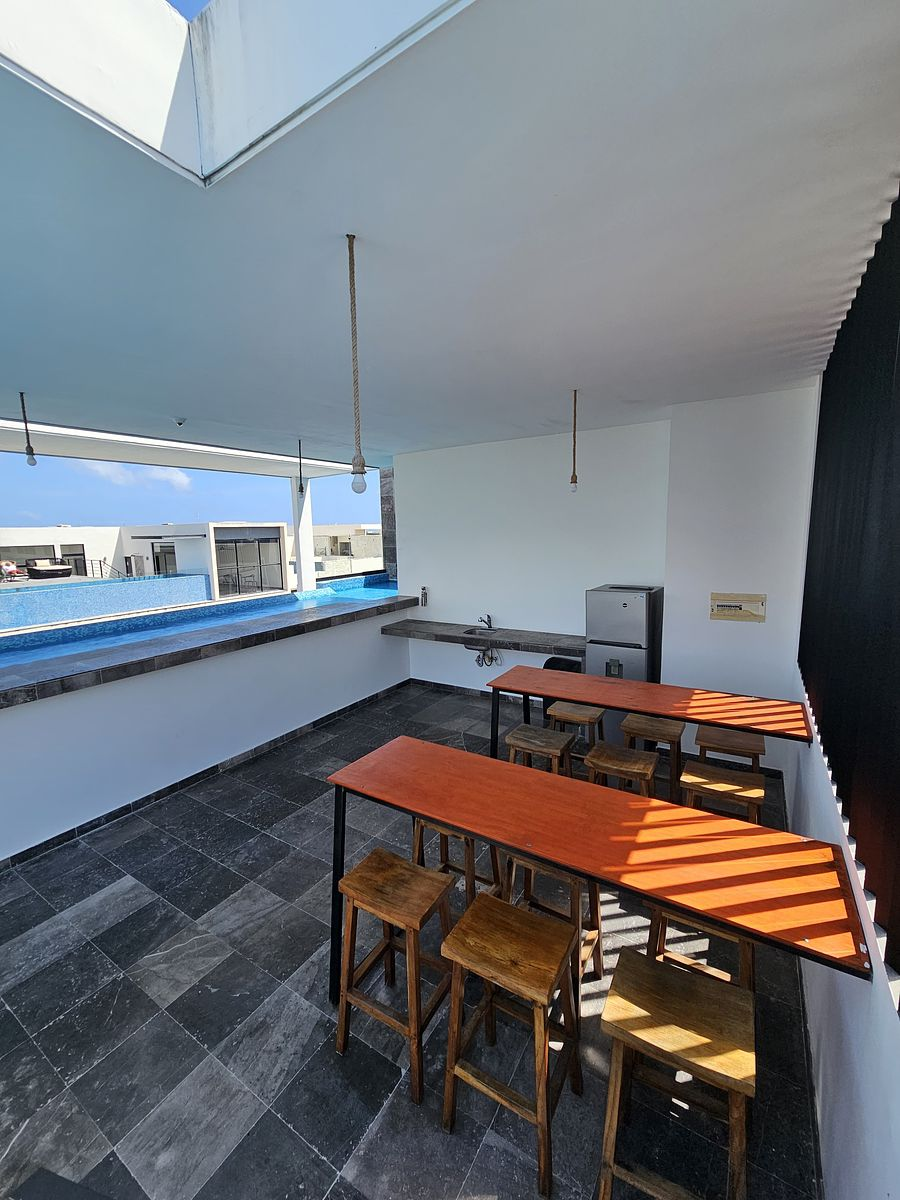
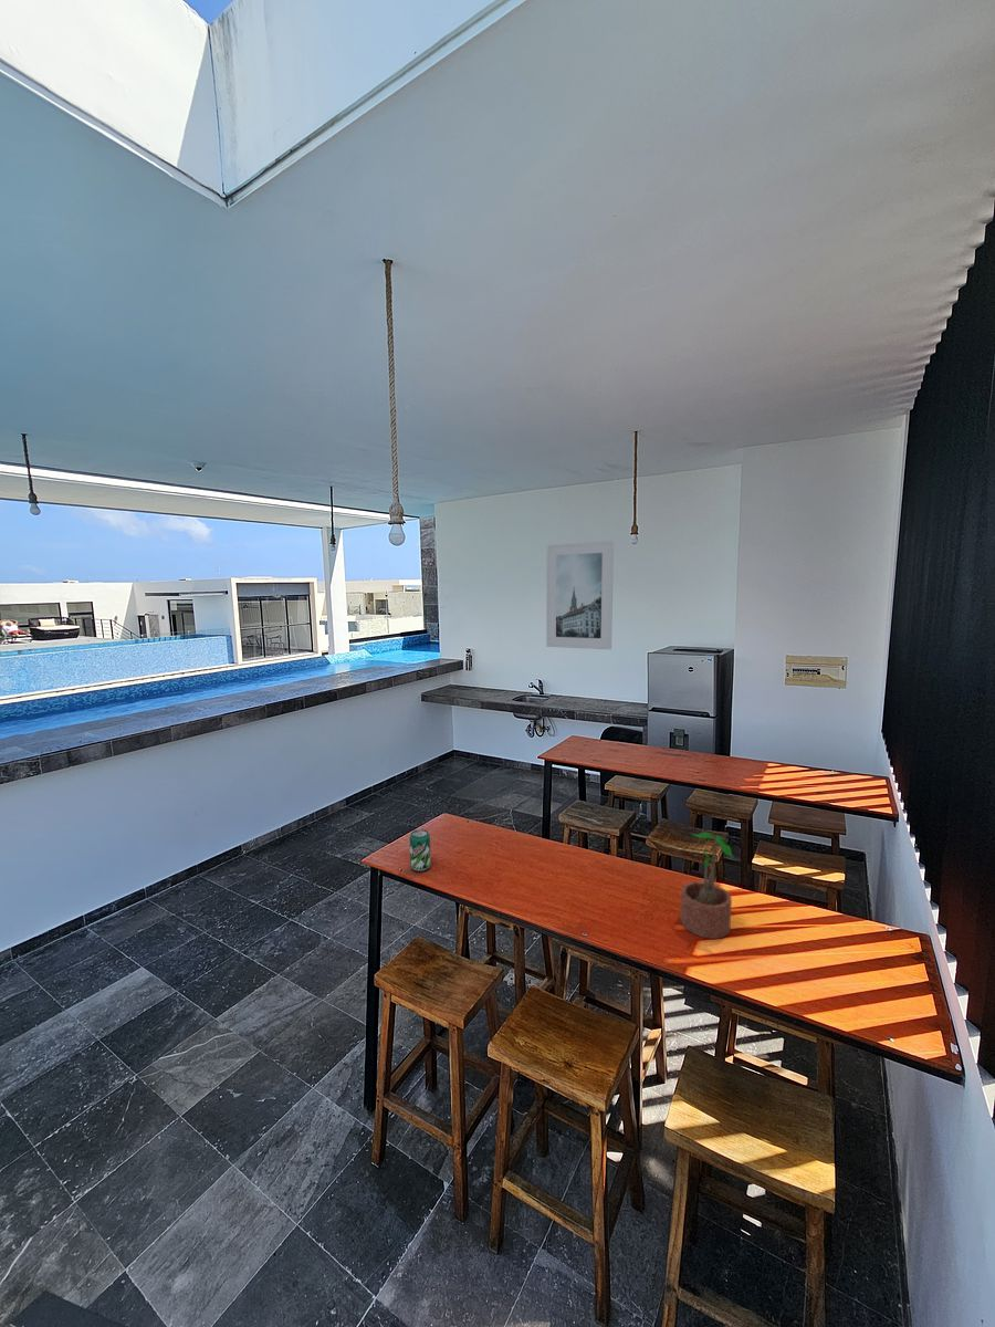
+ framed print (578, 596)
+ beverage can (420, 849)
+ potted plant (711, 879)
